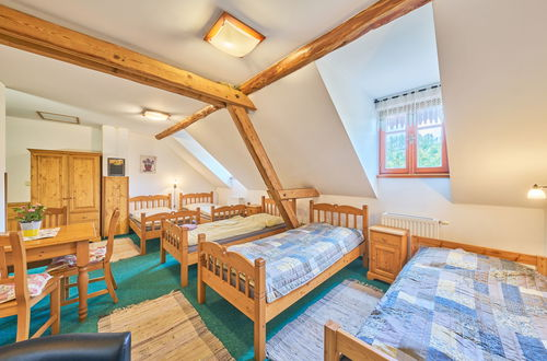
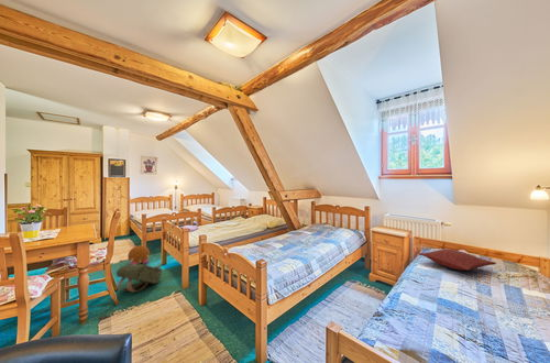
+ plush toy (139, 254)
+ backpack (140, 275)
+ pillow (454, 258)
